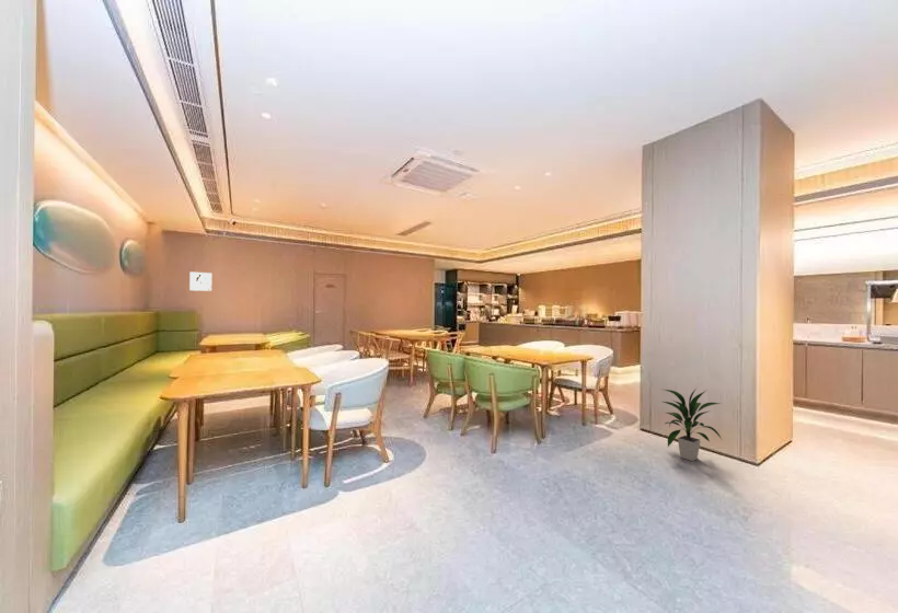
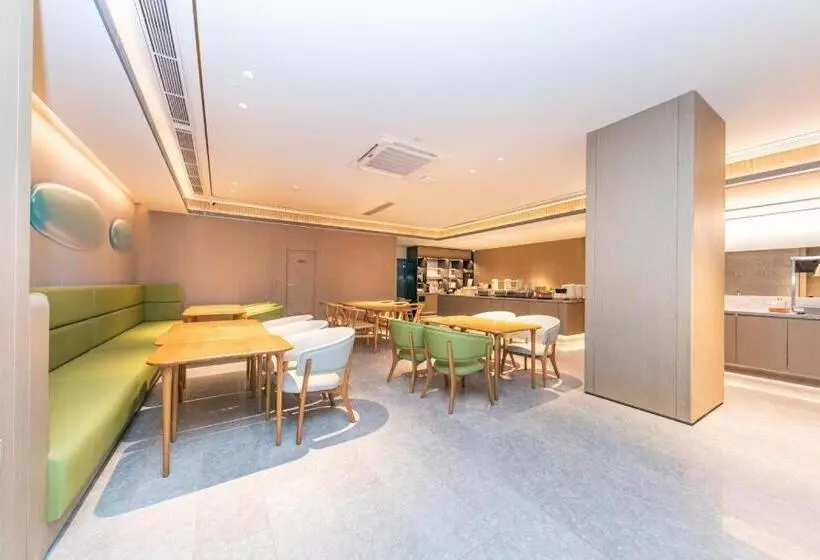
- indoor plant (686, 421)
- wall art (200, 281)
